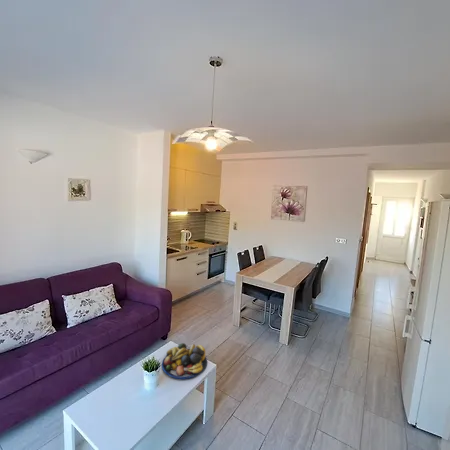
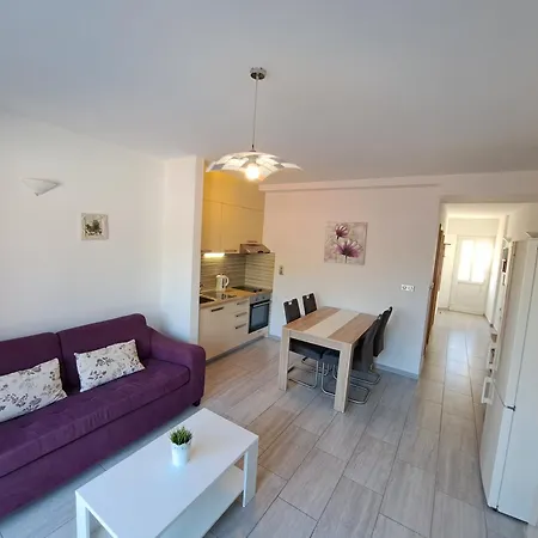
- fruit bowl (184, 355)
